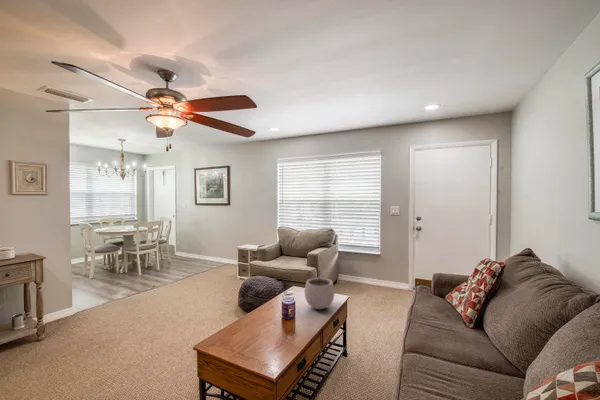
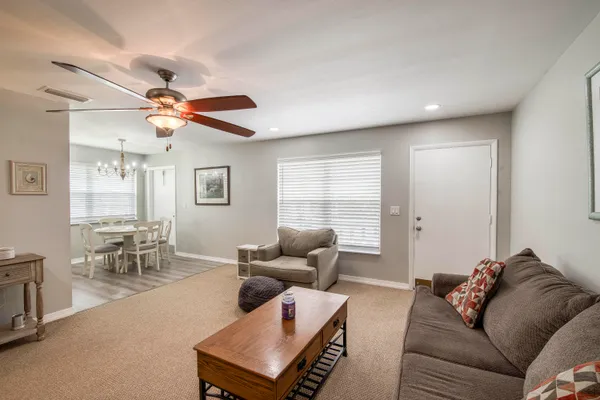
- plant pot (319, 288)
